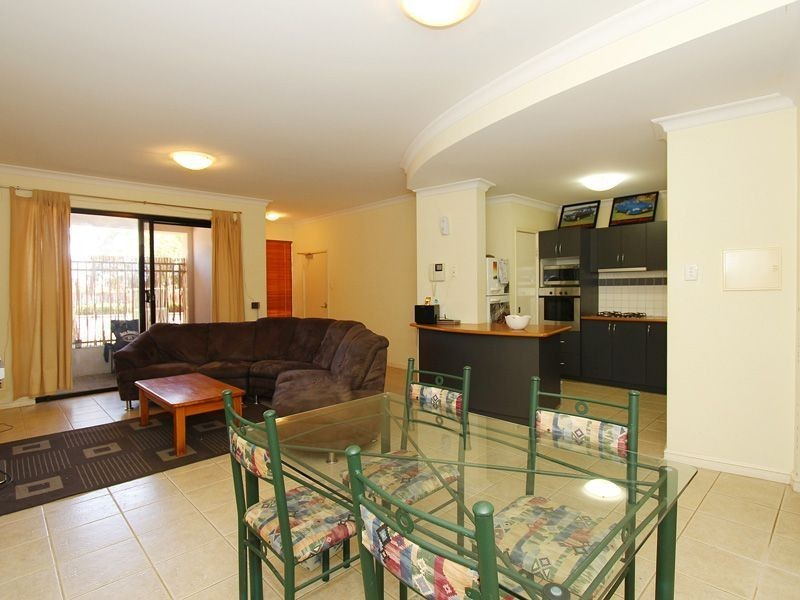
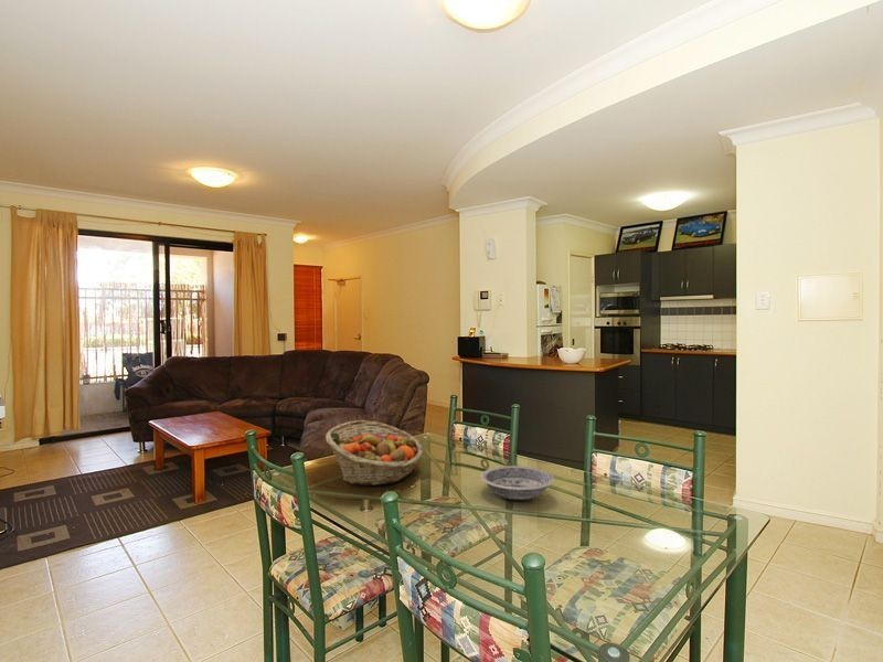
+ fruit basket (375, 450)
+ bowl (517, 485)
